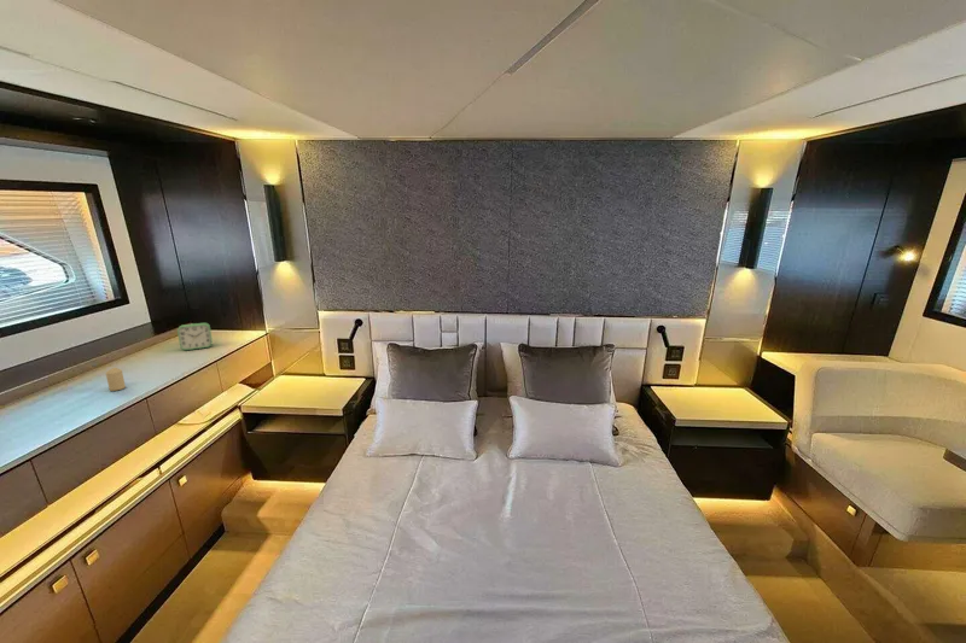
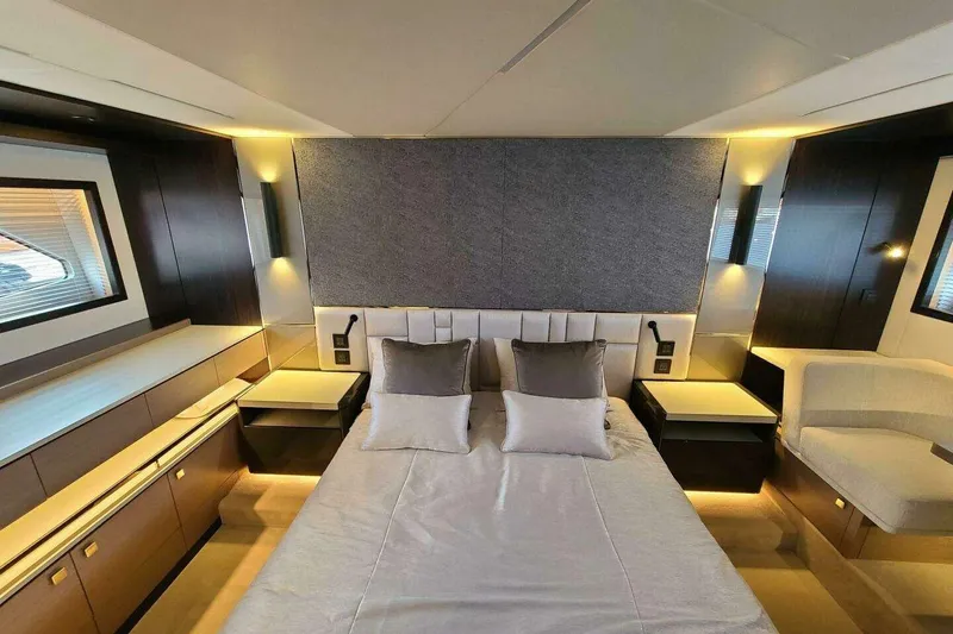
- alarm clock (194, 335)
- candle (115, 378)
